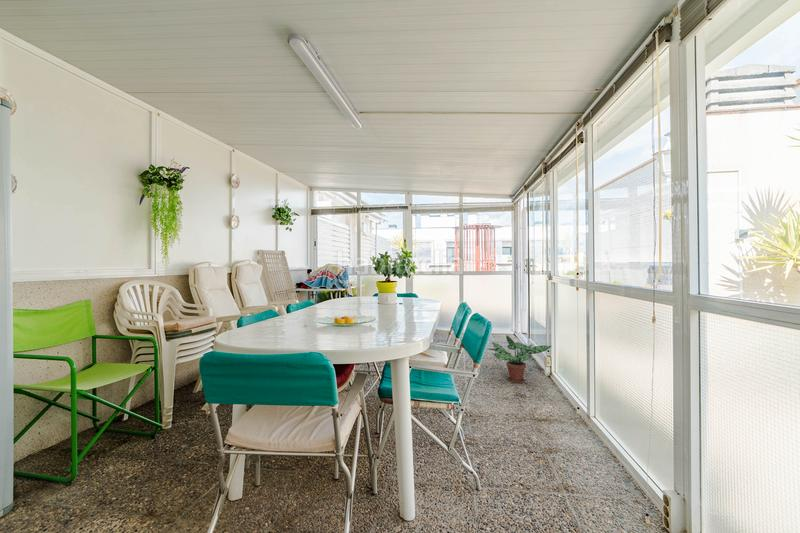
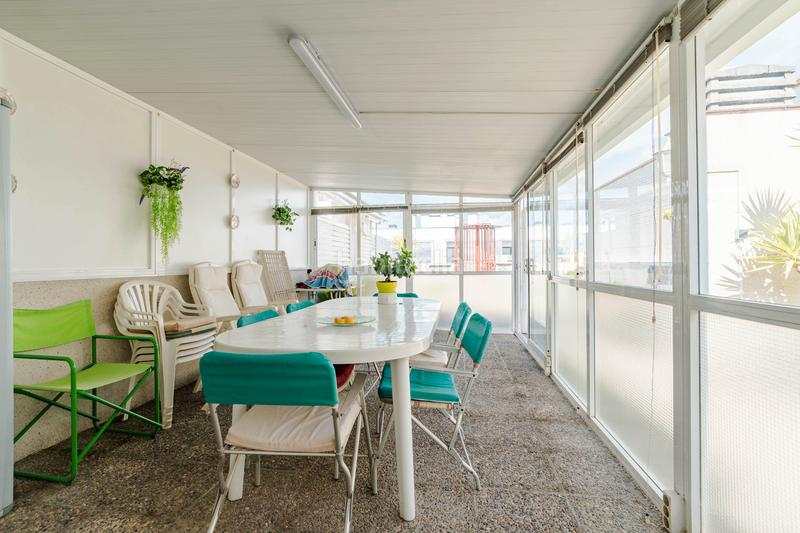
- potted plant (520, 357)
